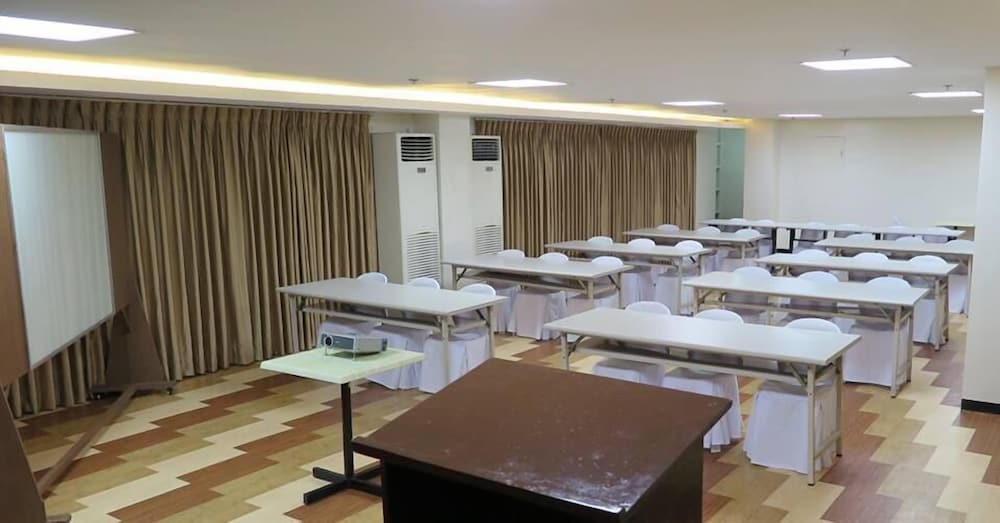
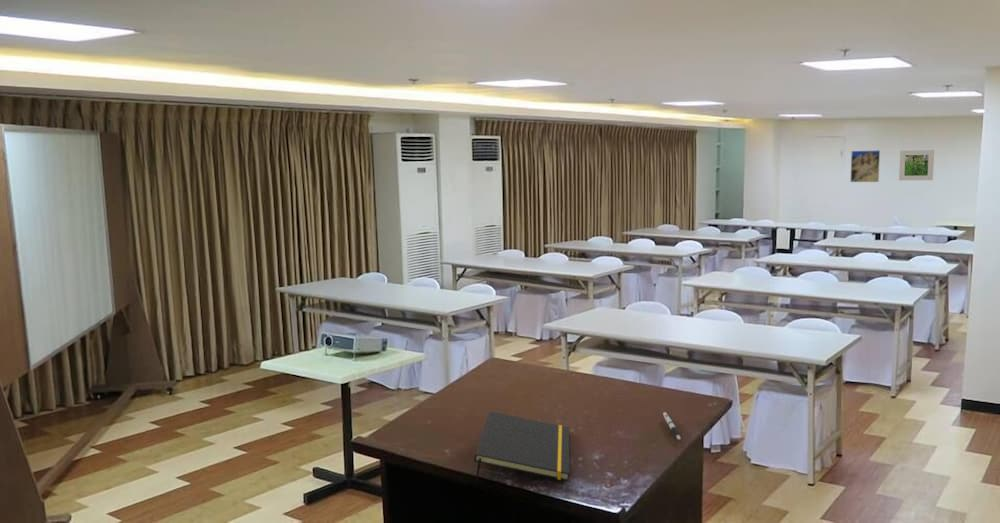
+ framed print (916, 165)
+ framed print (865, 166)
+ pen (672, 426)
+ notepad (525, 443)
